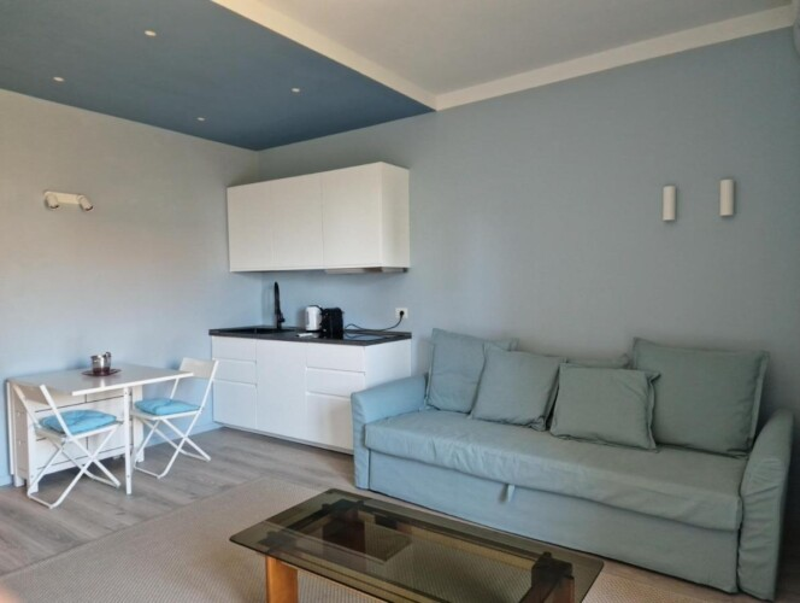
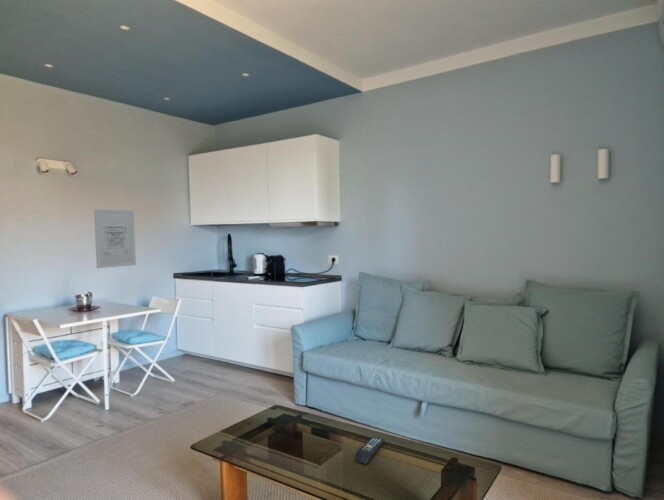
+ remote control (370, 448)
+ wall art (115, 238)
